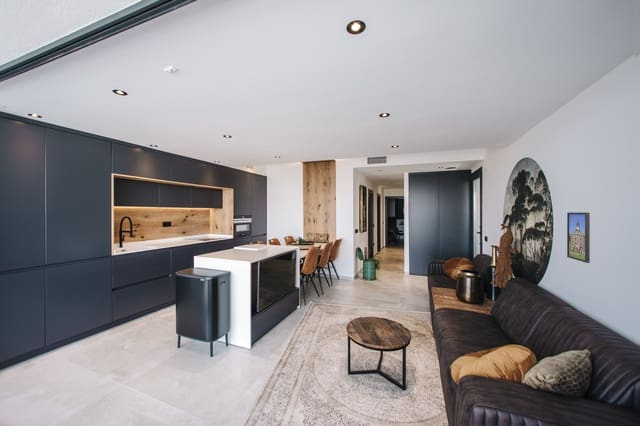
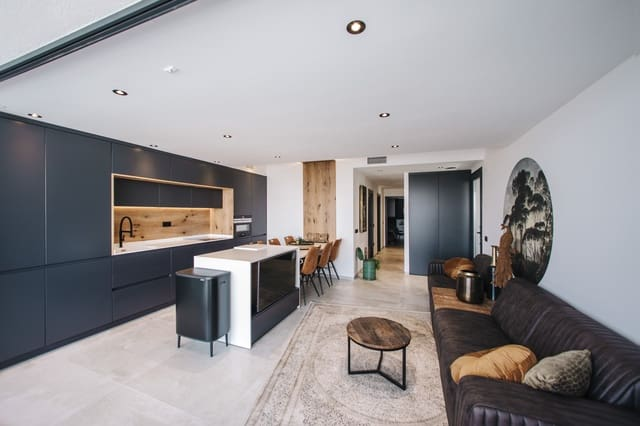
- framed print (577, 236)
